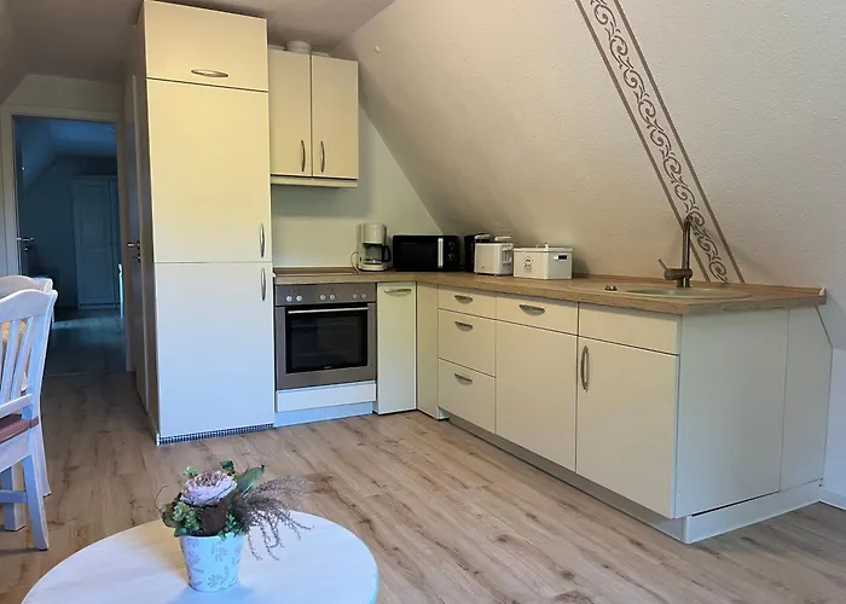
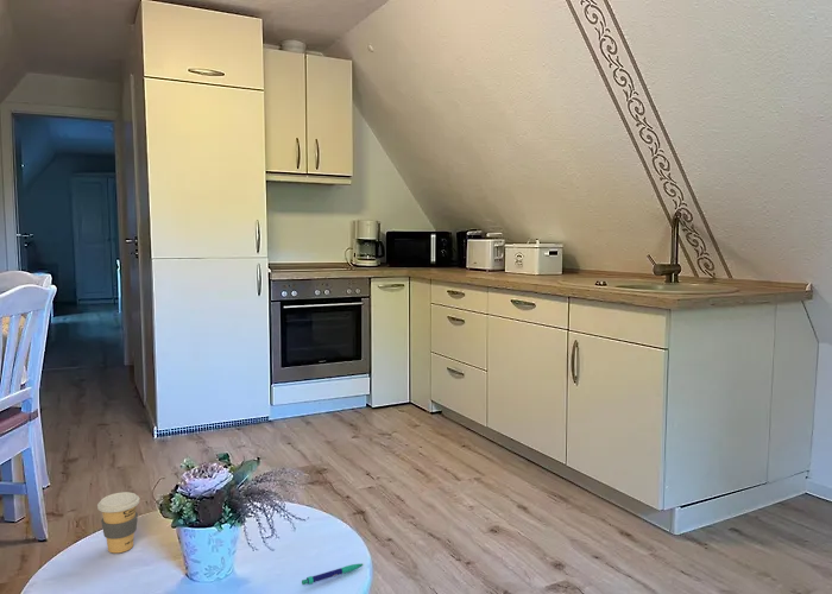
+ pen (334, 573)
+ coffee cup (119, 523)
